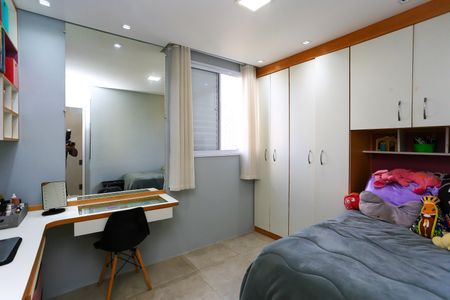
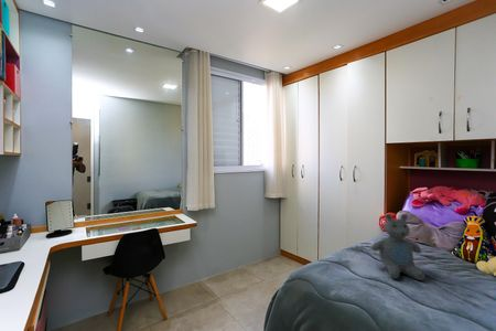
+ teddy bear (399, 244)
